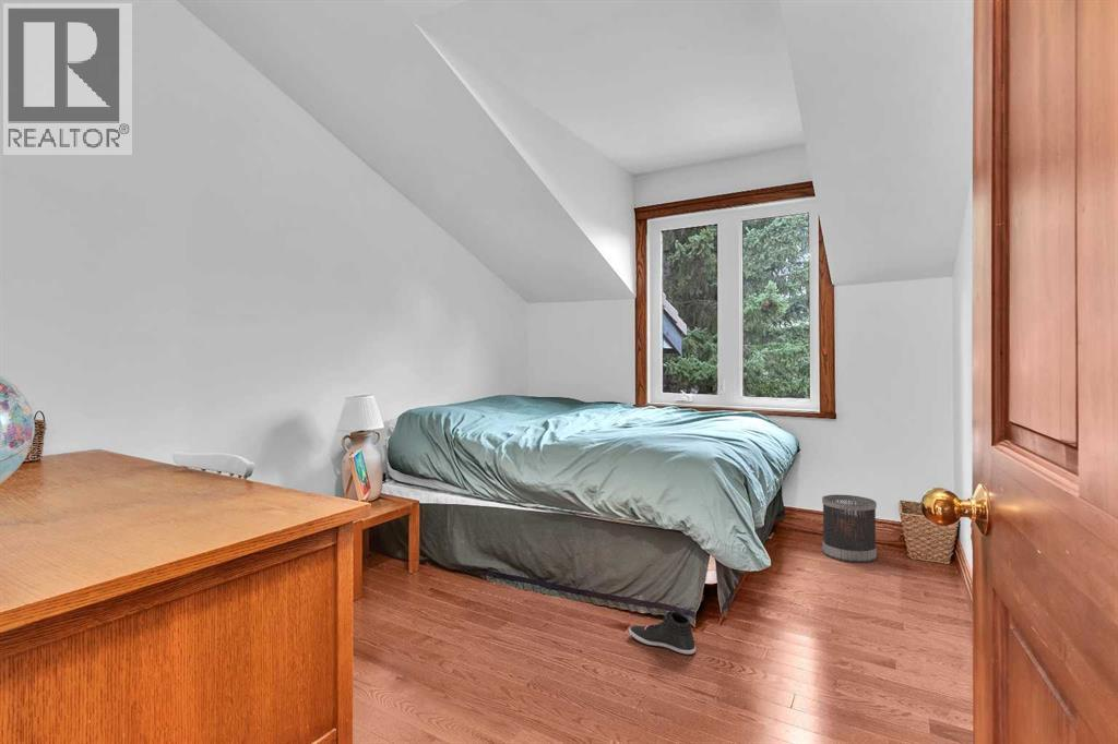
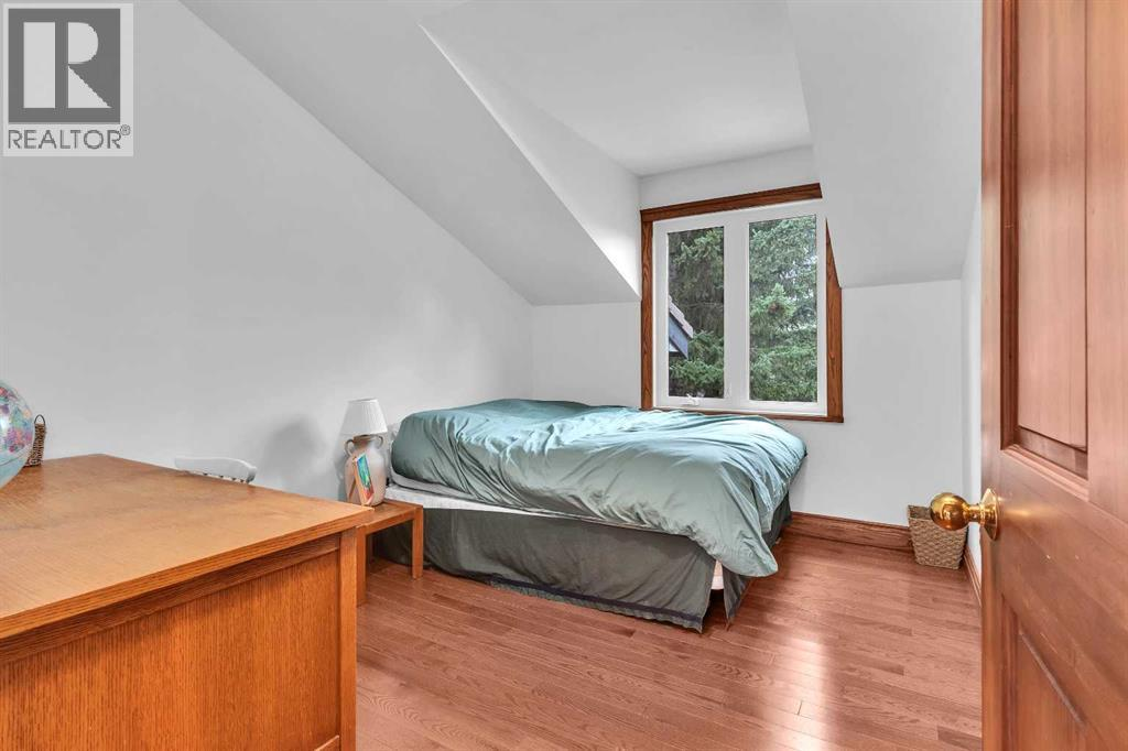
- sneaker (662, 626)
- wastebasket (848, 527)
